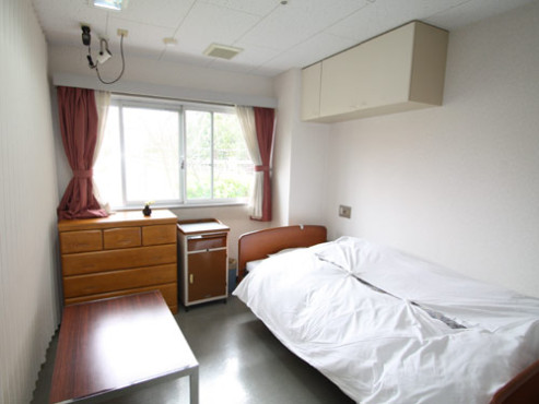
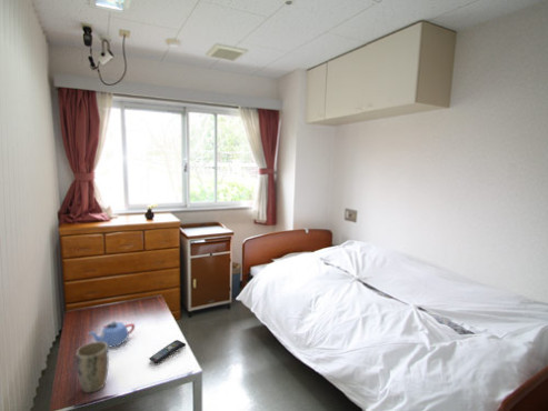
+ plant pot (92, 367)
+ remote control (168, 350)
+ teapot (112, 332)
